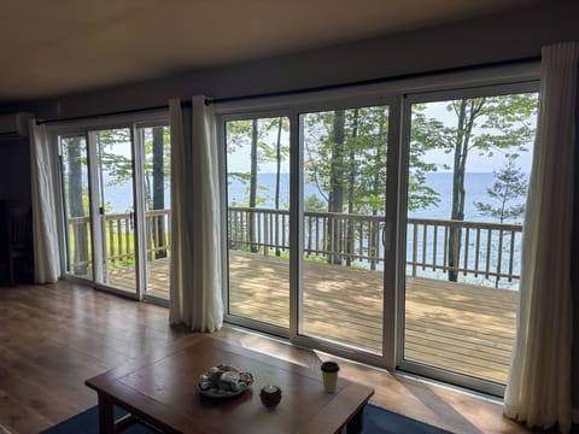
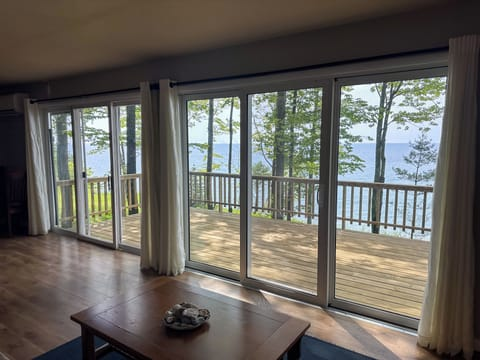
- coffee cup (329, 376)
- candle (270, 395)
